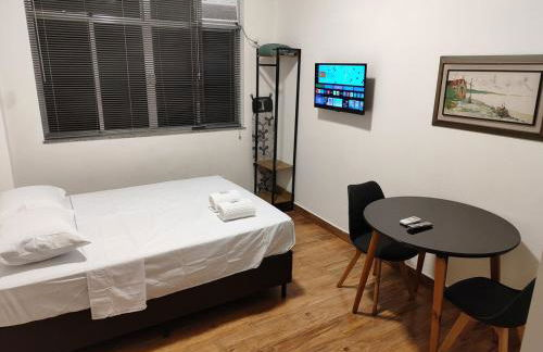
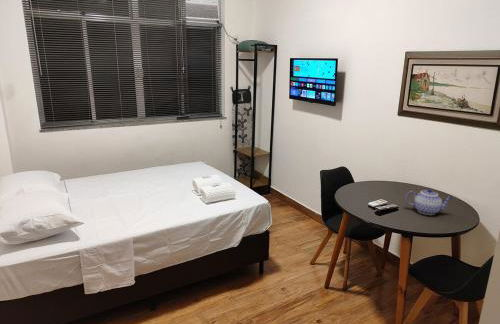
+ teapot (428, 200)
